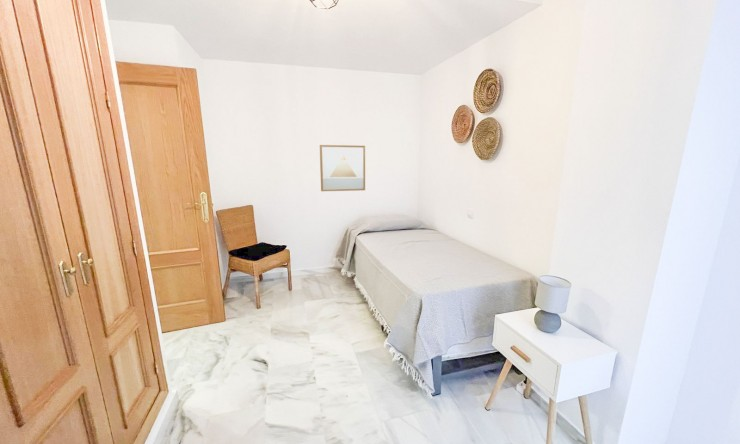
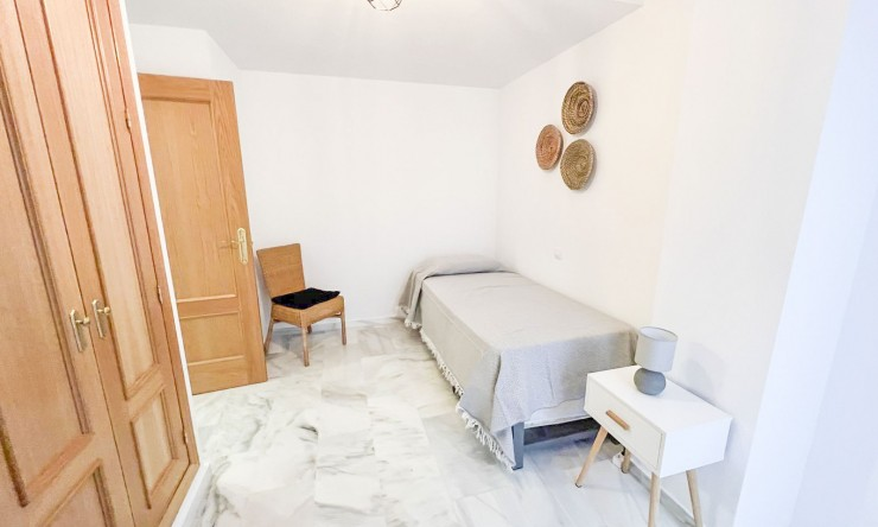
- wall art (343, 168)
